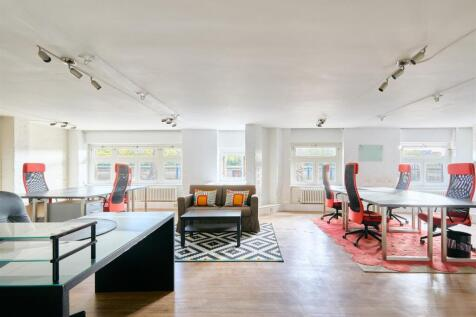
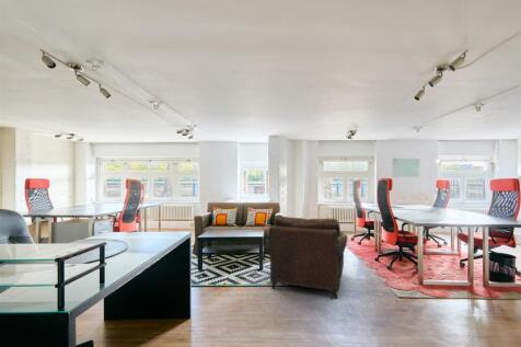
+ leather (309, 246)
